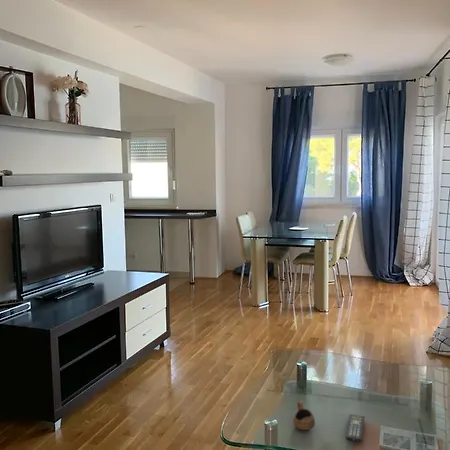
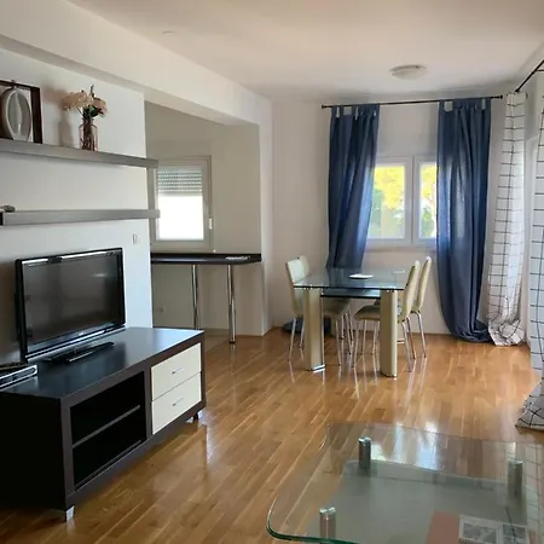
- cup (304, 416)
- remote control (355, 426)
